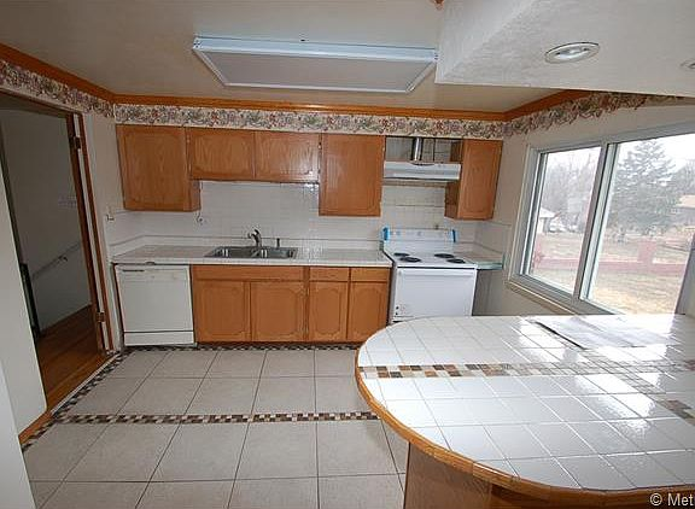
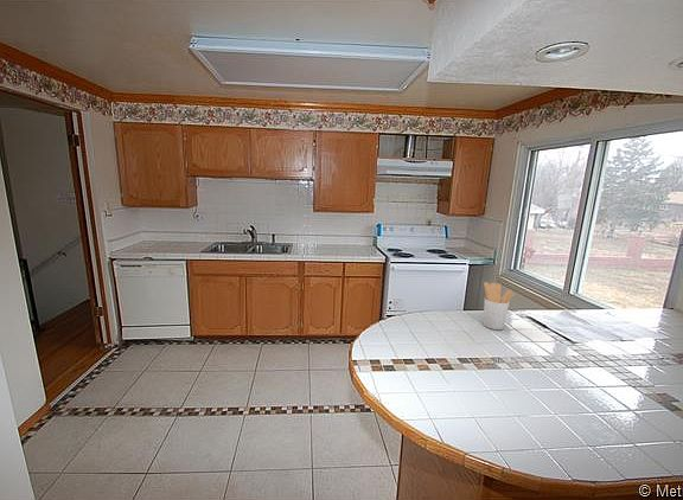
+ utensil holder (493, 303)
